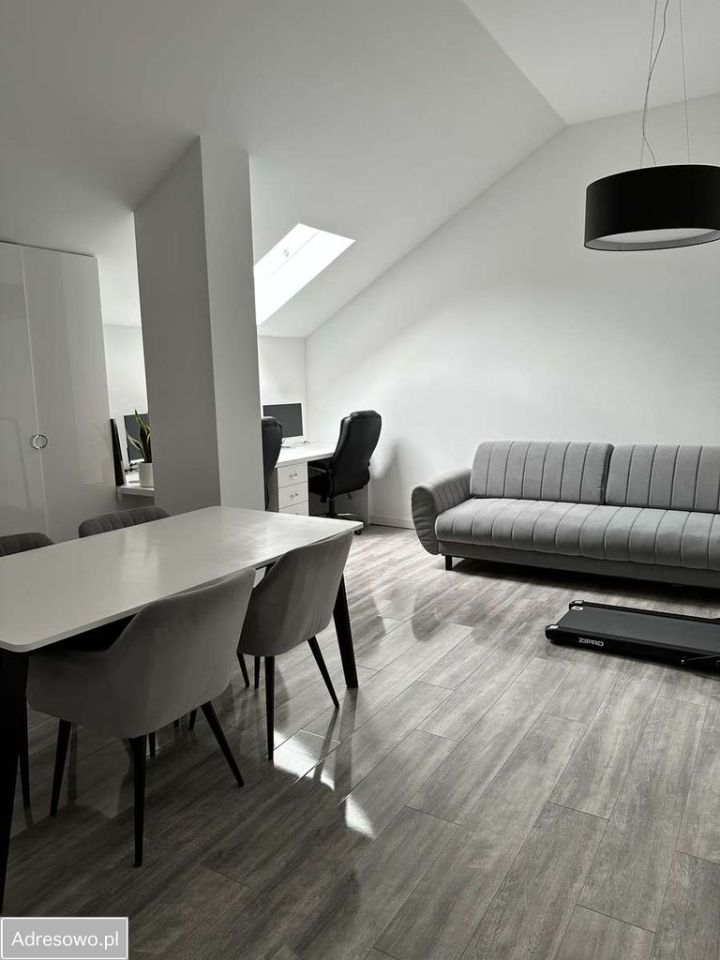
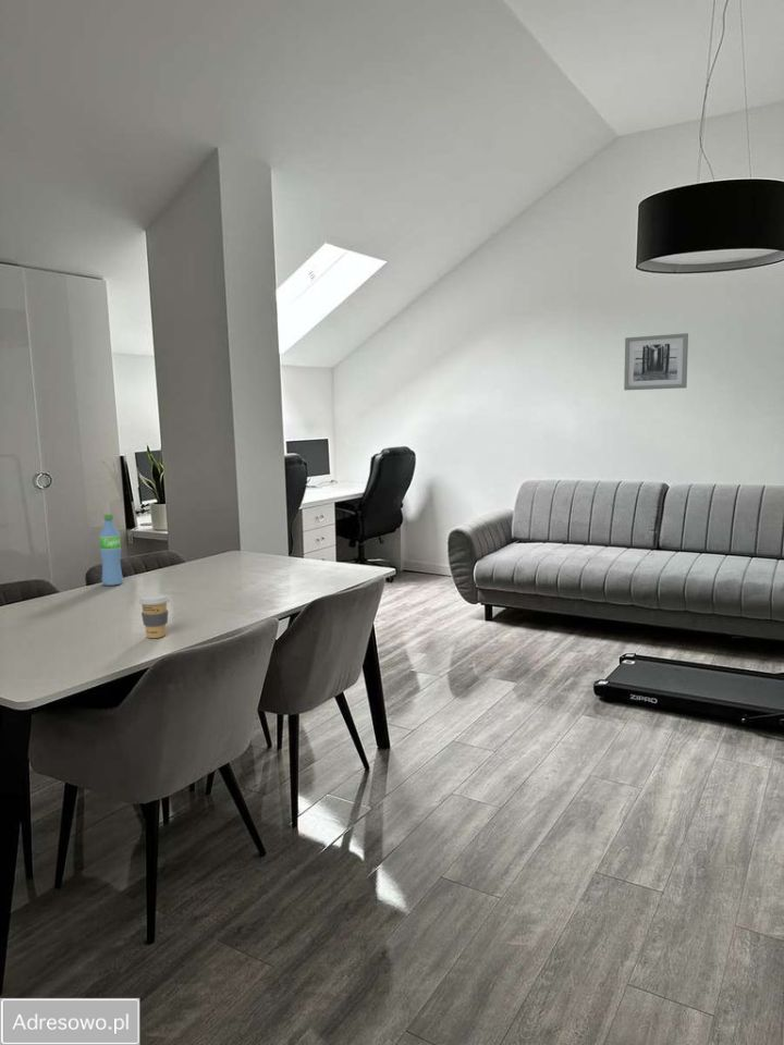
+ wall art (654, 362)
+ coffee cup (155, 616)
+ water bottle (110, 549)
